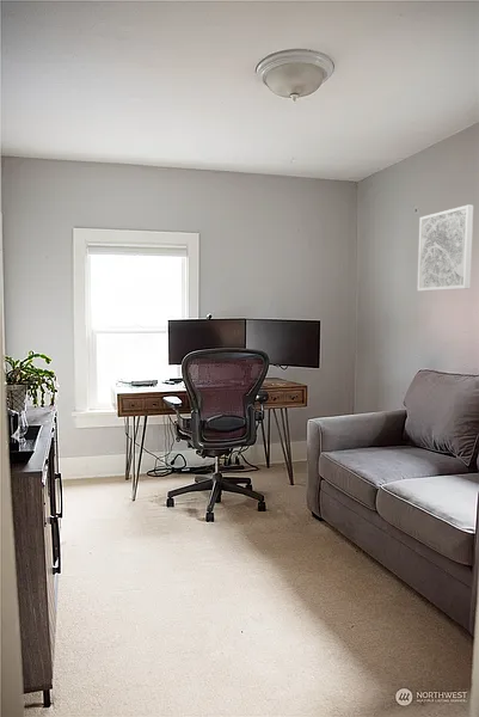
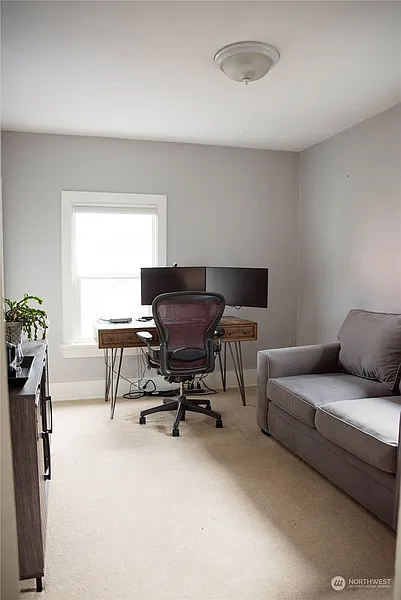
- wall art (443, 251)
